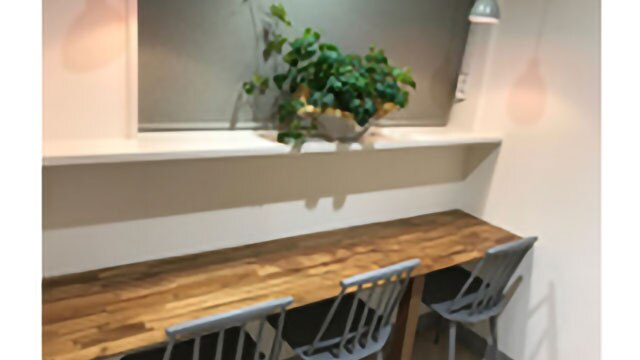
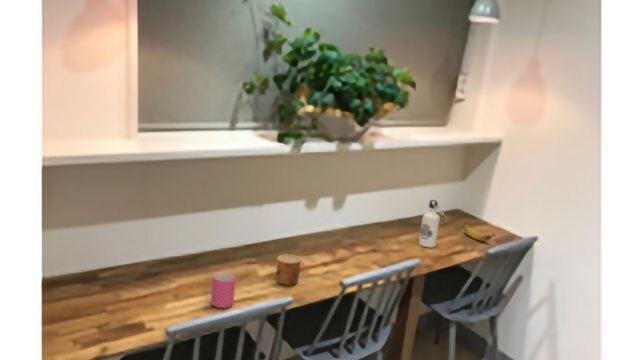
+ water bottle (434, 223)
+ cup (287, 269)
+ banana (477, 233)
+ mug (223, 288)
